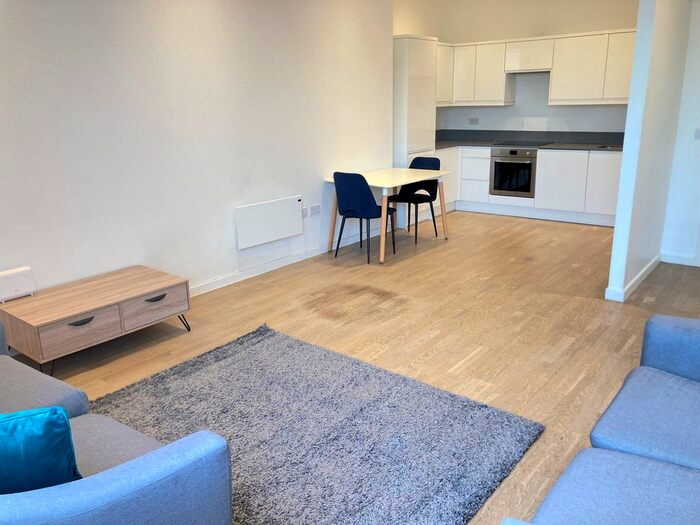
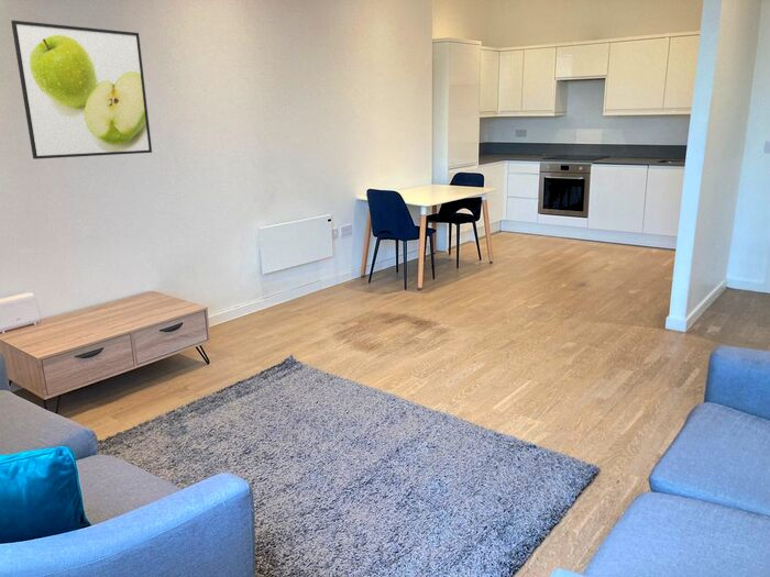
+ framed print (88, 92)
